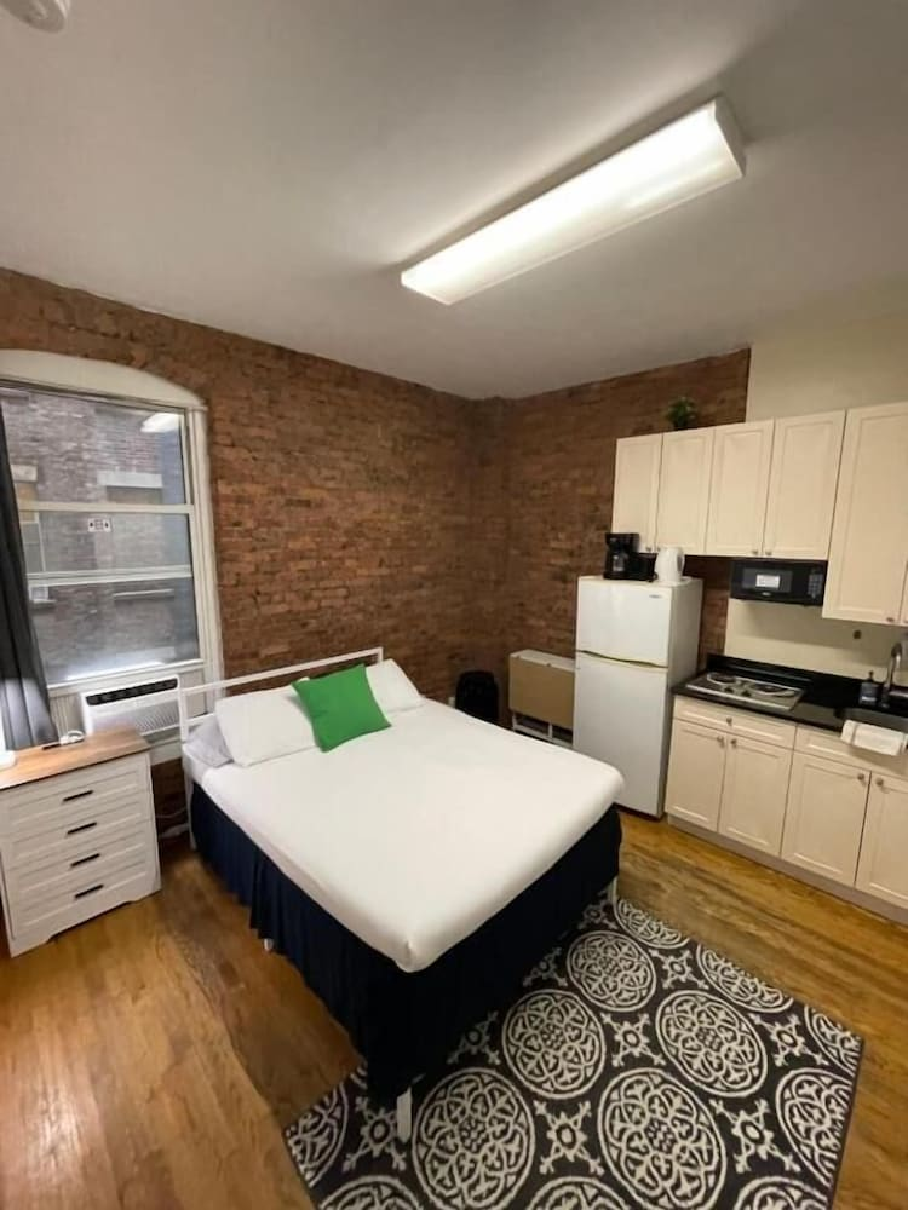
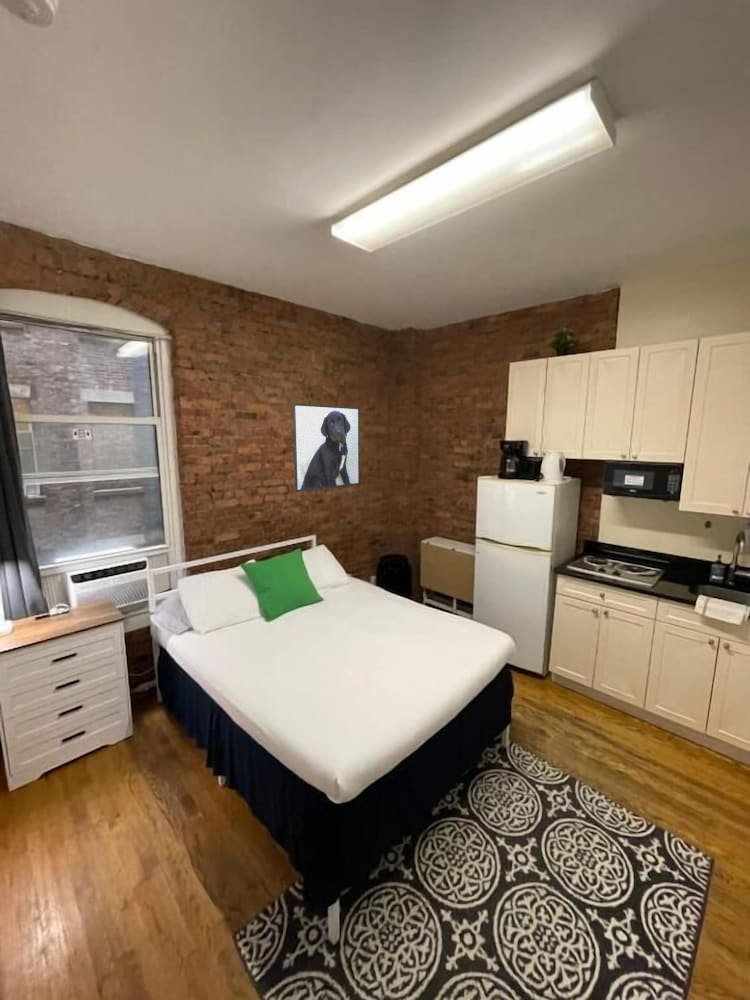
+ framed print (328, 447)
